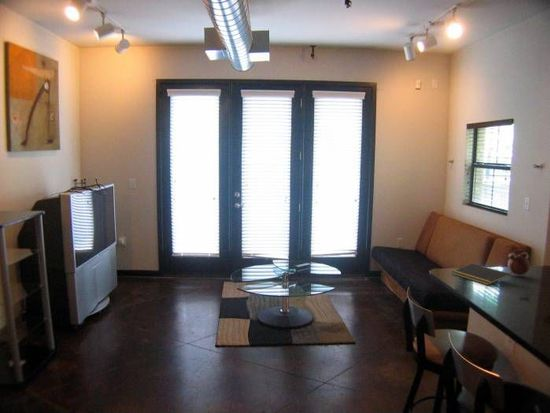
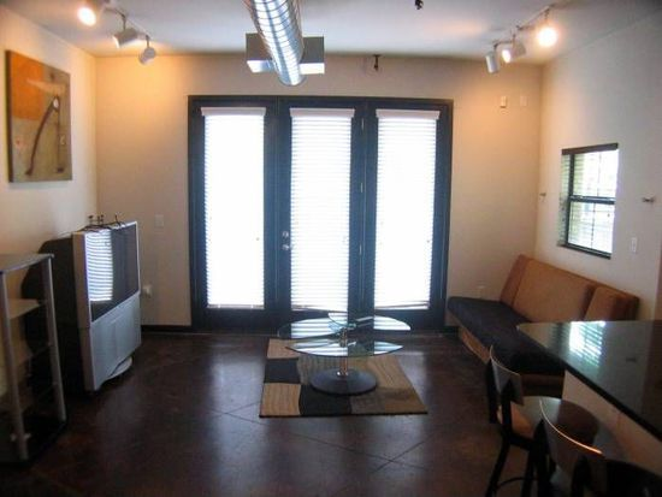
- alarm clock (518, 262)
- notepad (479, 273)
